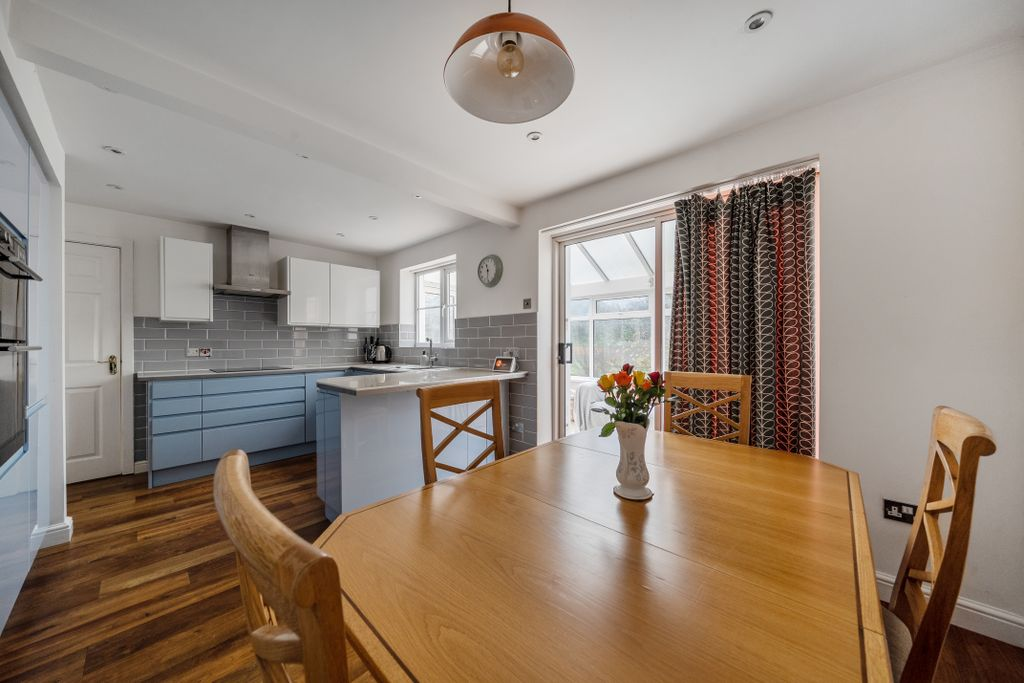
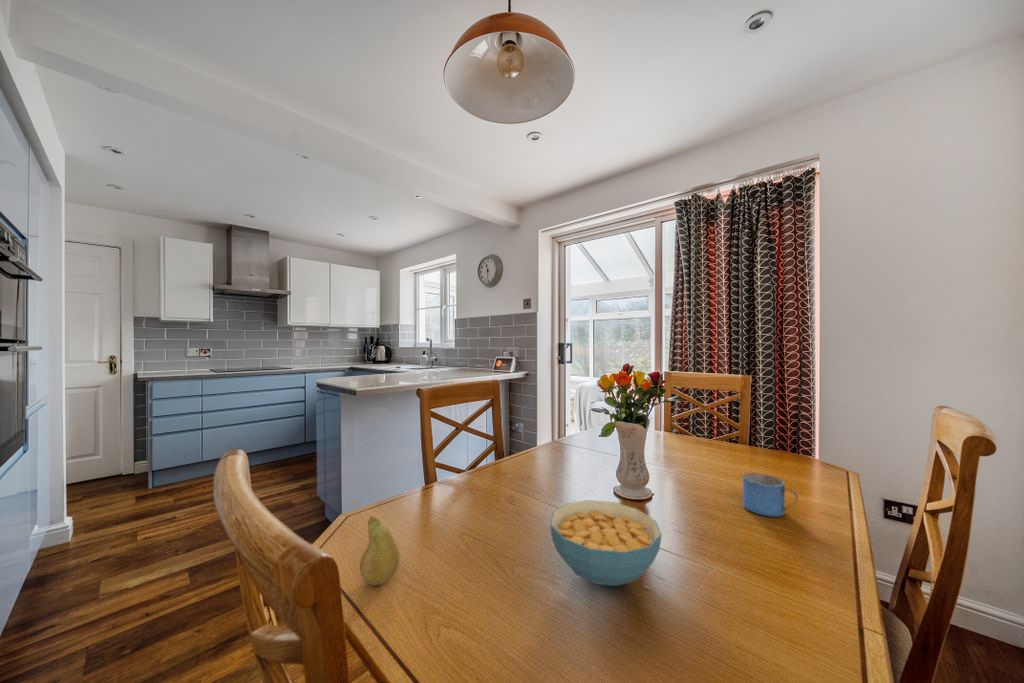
+ cereal bowl (603, 548)
+ mug (768, 495)
+ fruit (380, 546)
